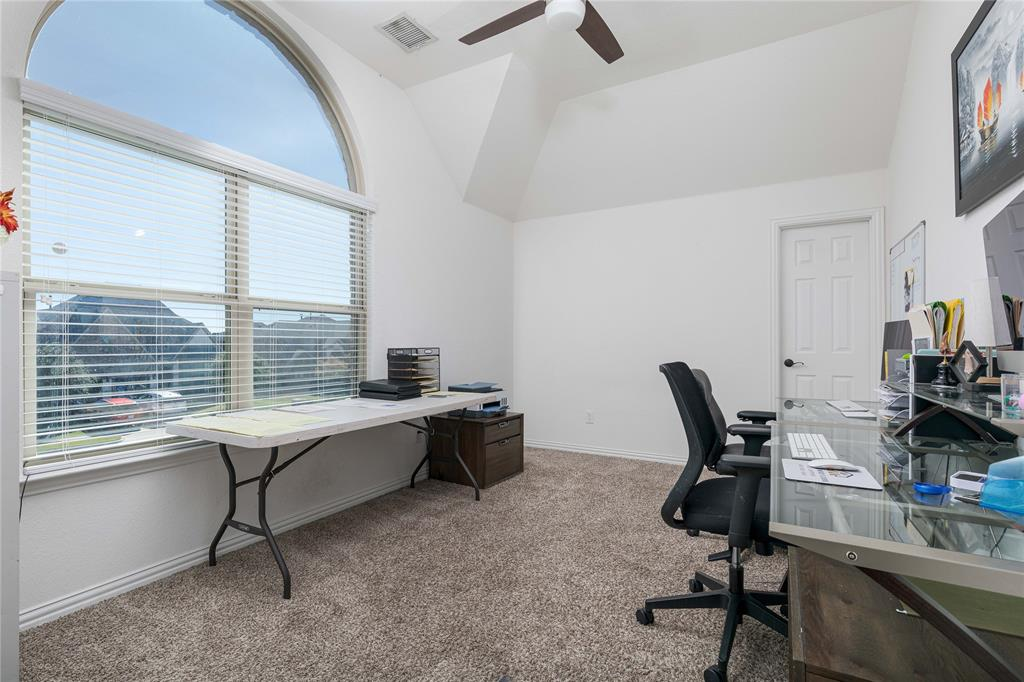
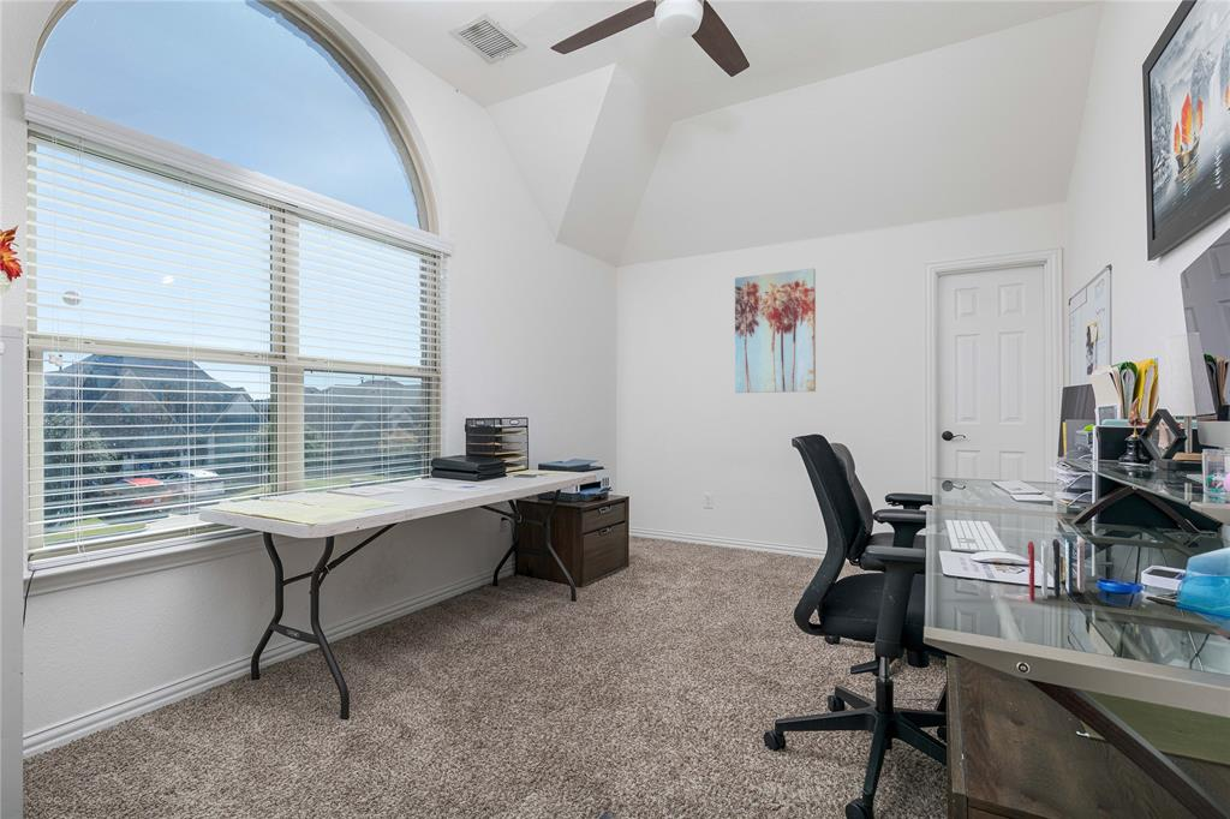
+ wall art (774, 333)
+ smartphone (1056, 567)
